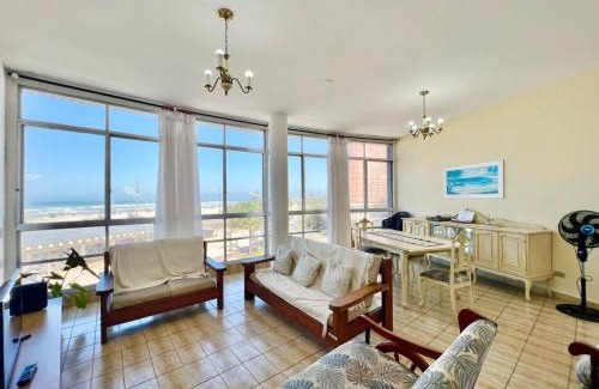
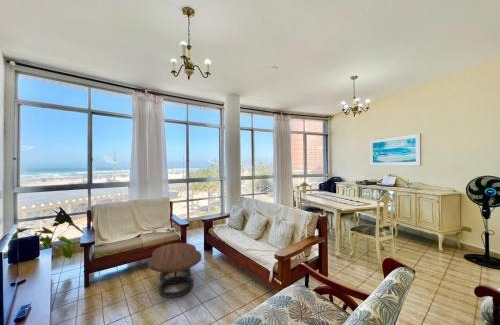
+ coffee table (175, 266)
